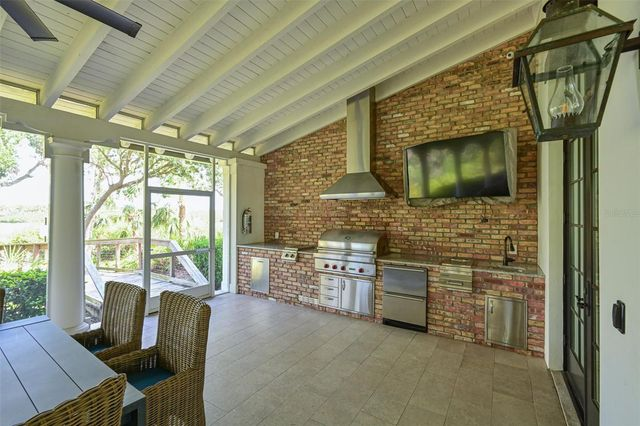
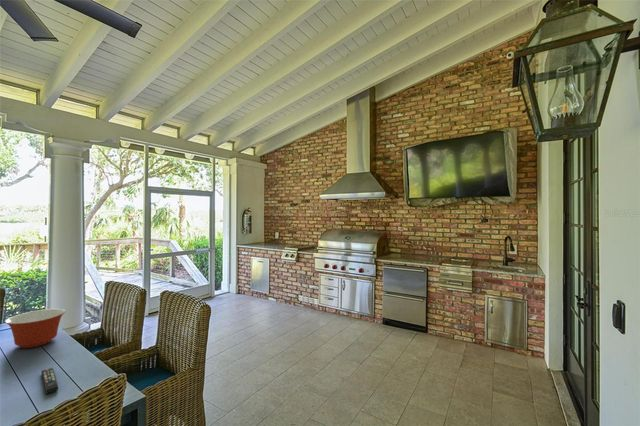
+ remote control (49, 379)
+ mixing bowl (36, 329)
